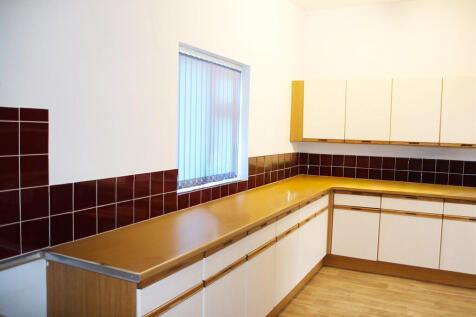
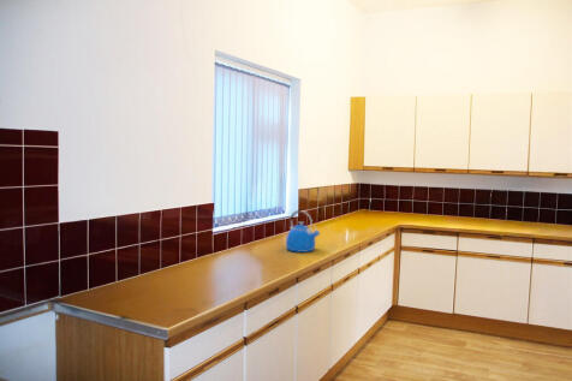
+ kettle (303, 230)
